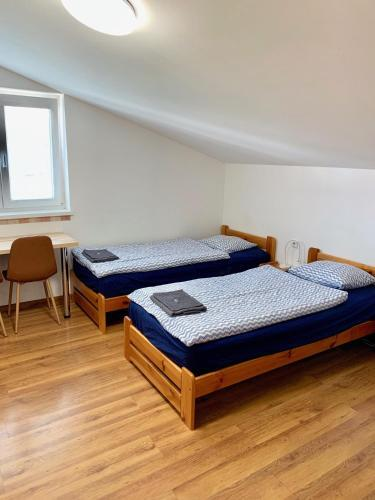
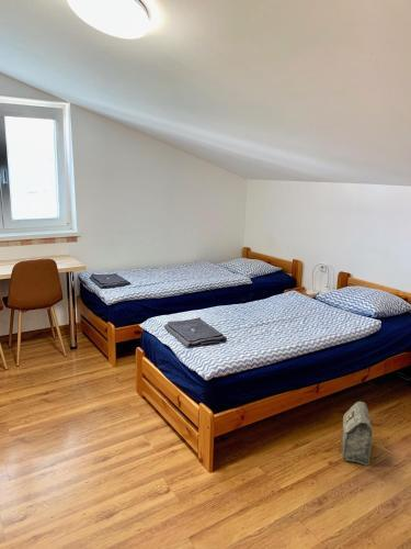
+ bag (357, 429)
